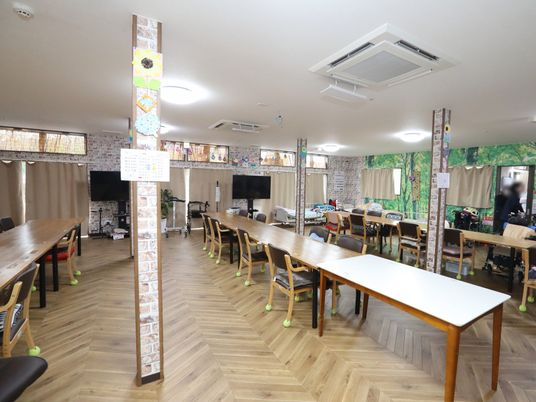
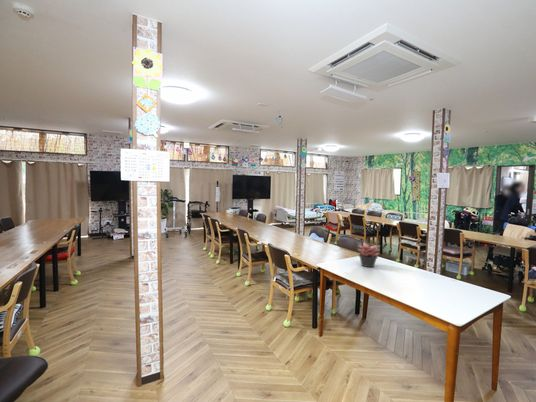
+ succulent plant (367, 255)
